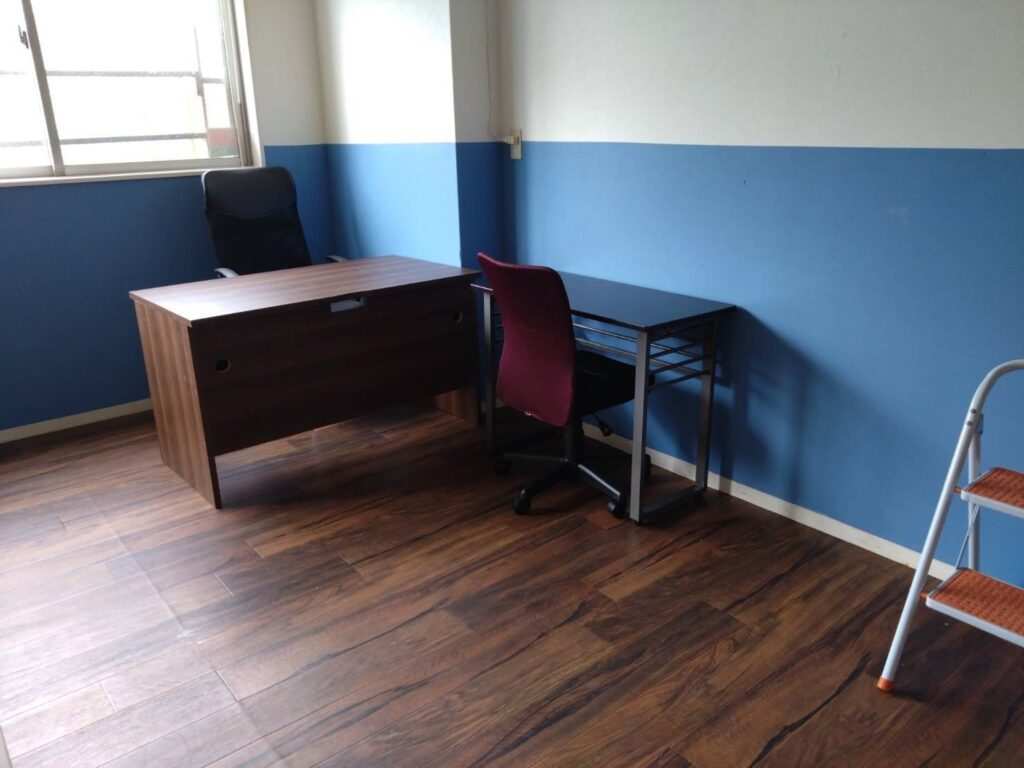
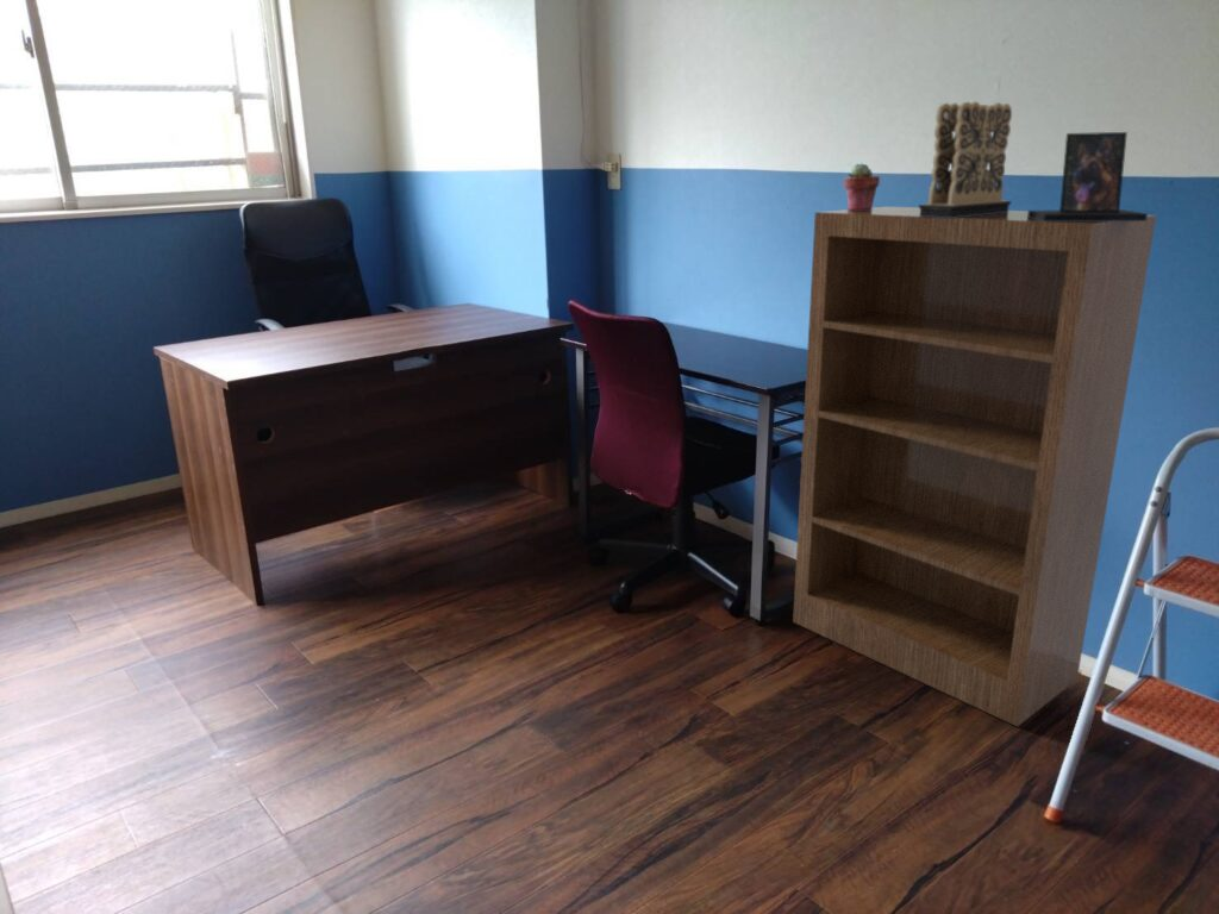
+ bookshelf (948, 449)
+ bookend (970, 158)
+ photo frame (1090, 175)
+ potted succulent (861, 186)
